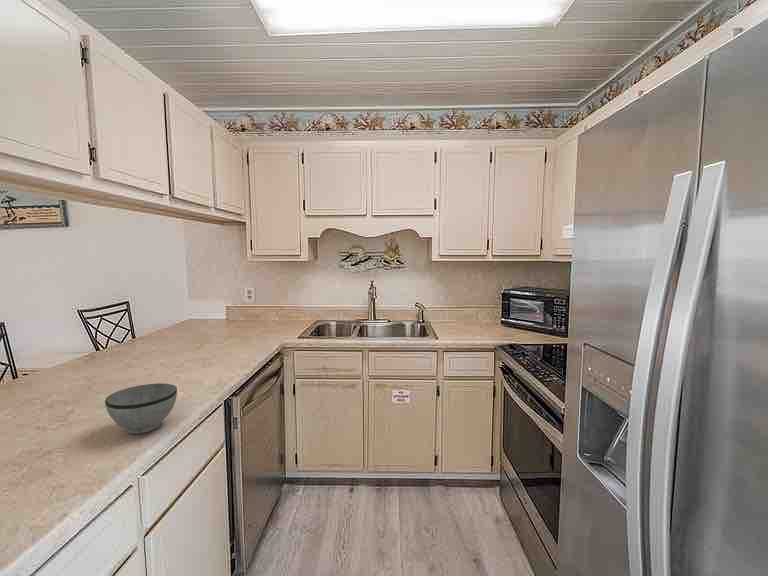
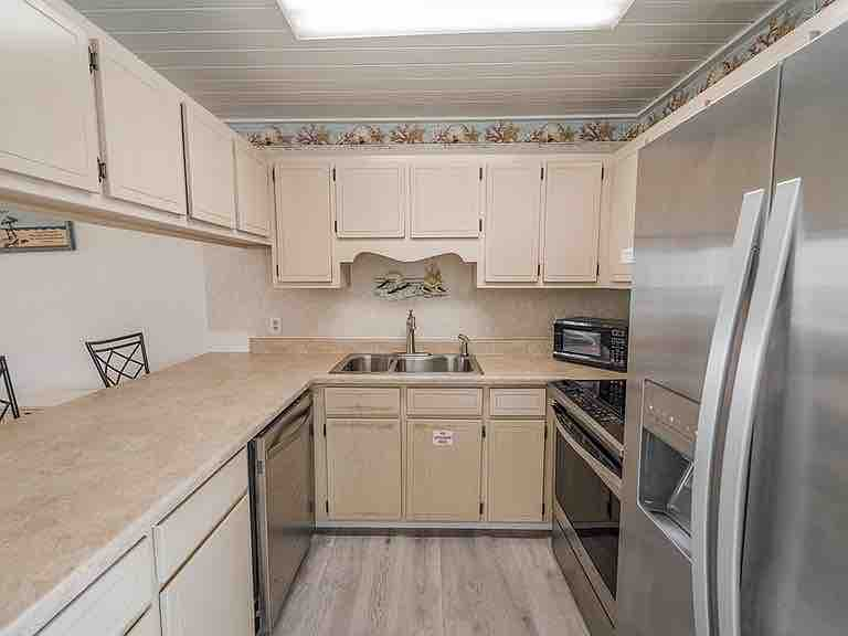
- bowl (143, 410)
